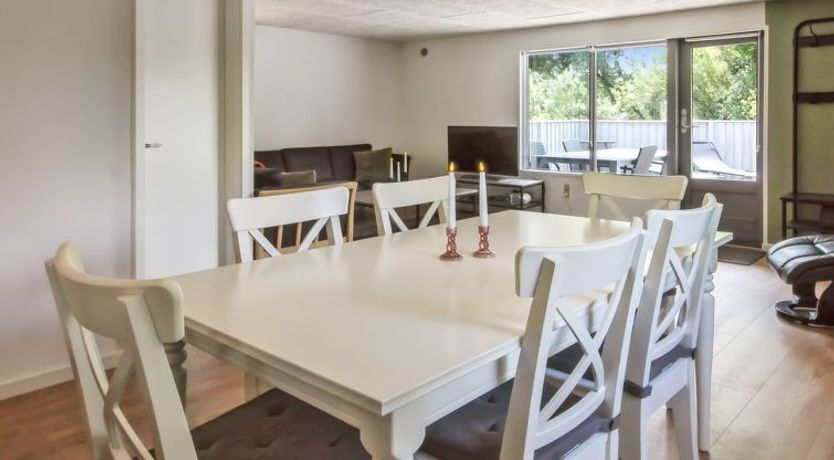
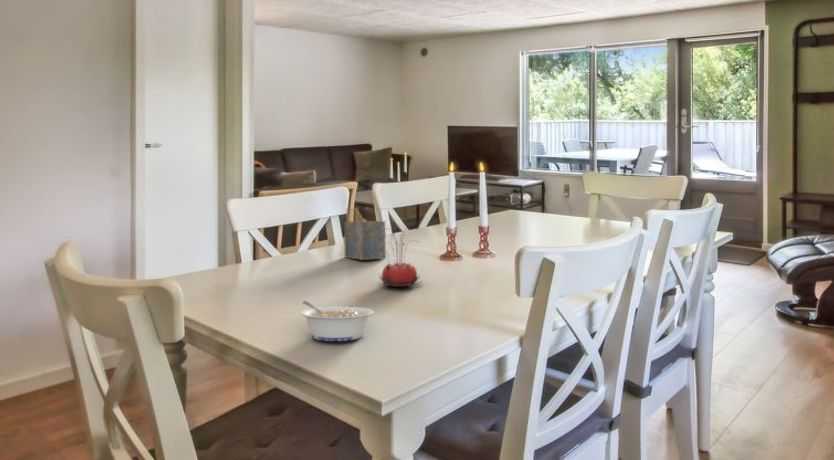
+ napkin holder (364, 233)
+ legume (334, 321)
+ flower (397, 256)
